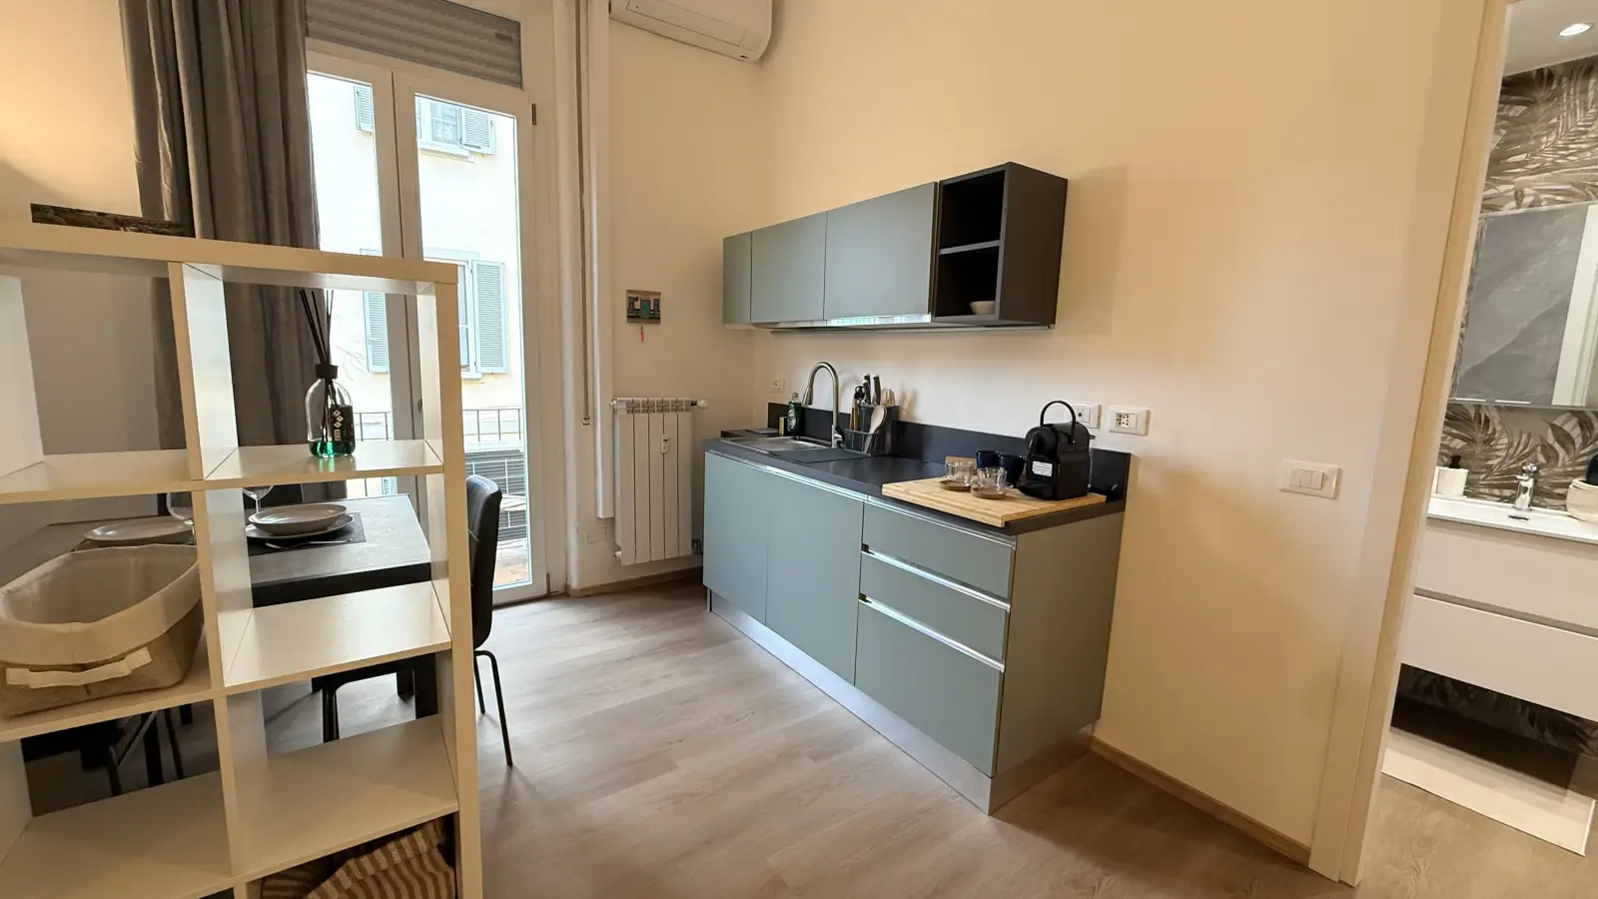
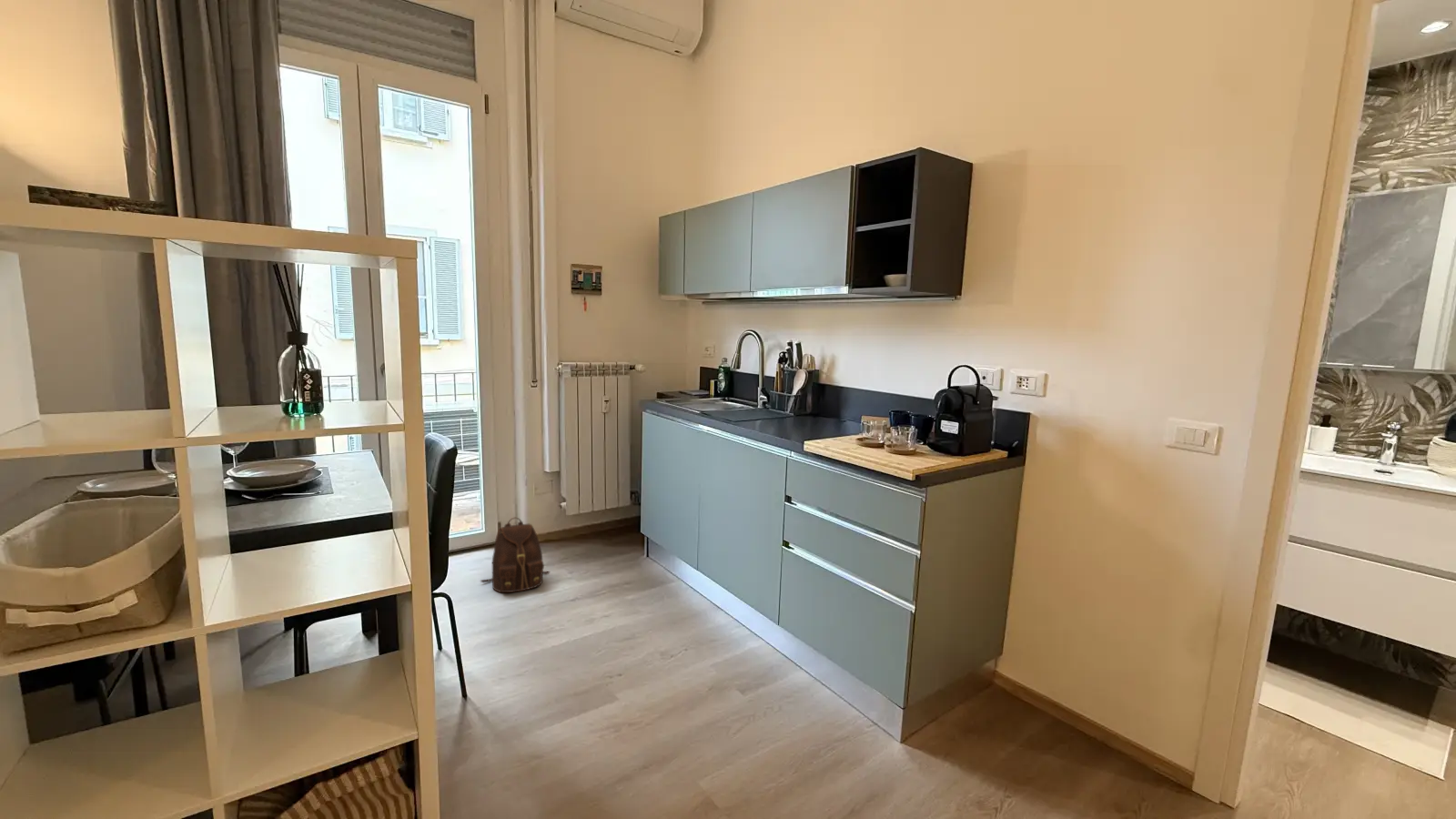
+ backpack (517, 552)
